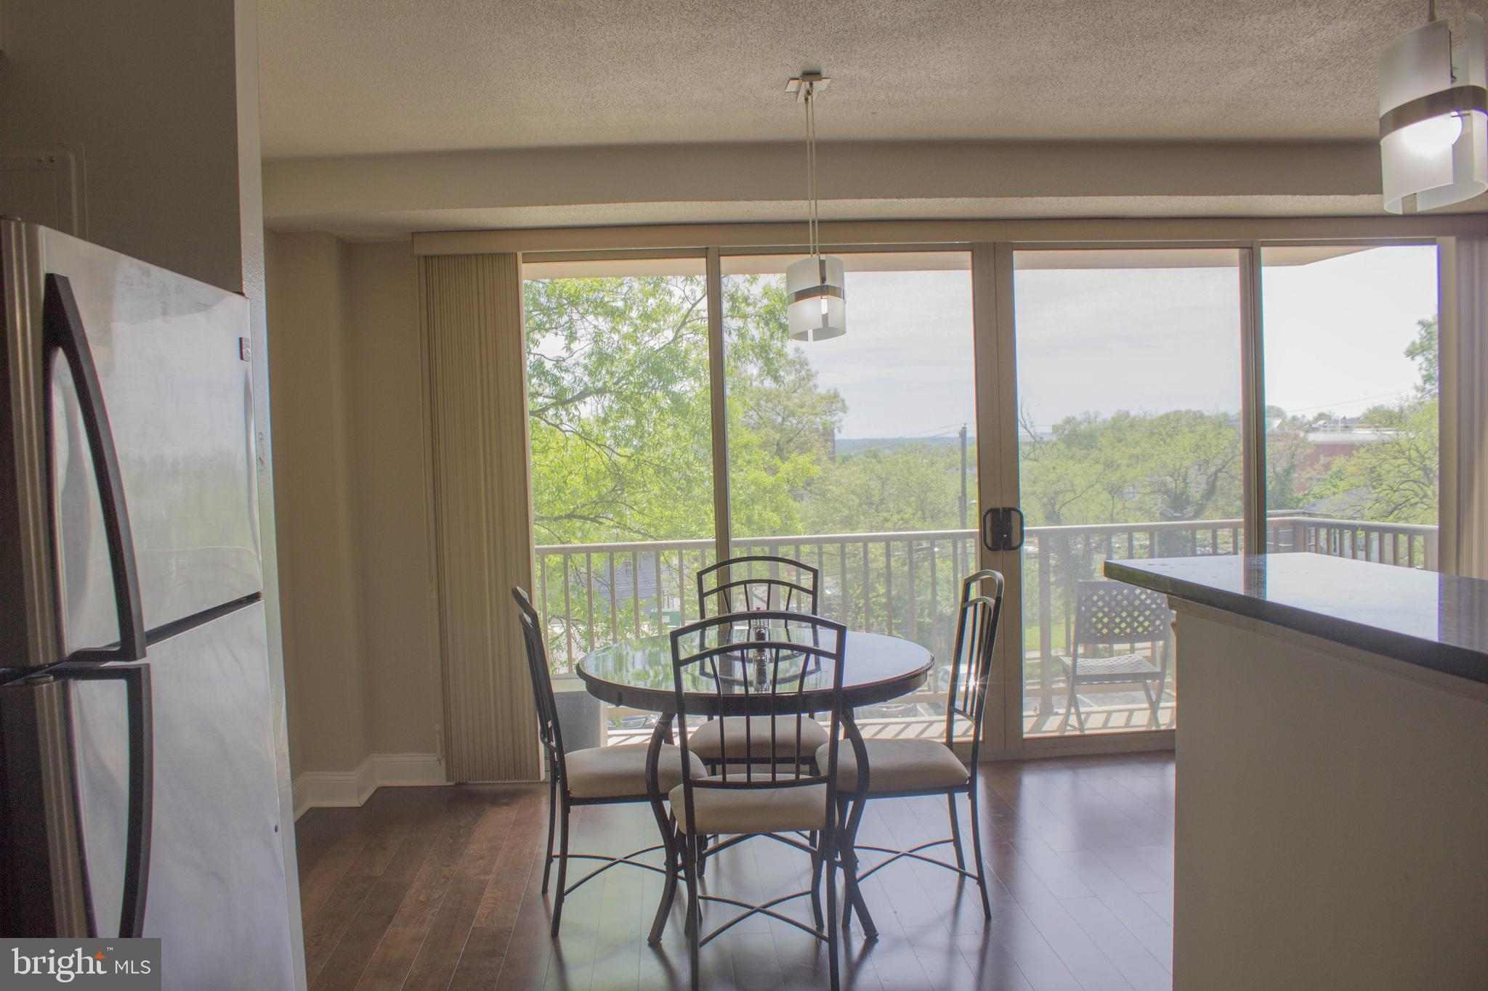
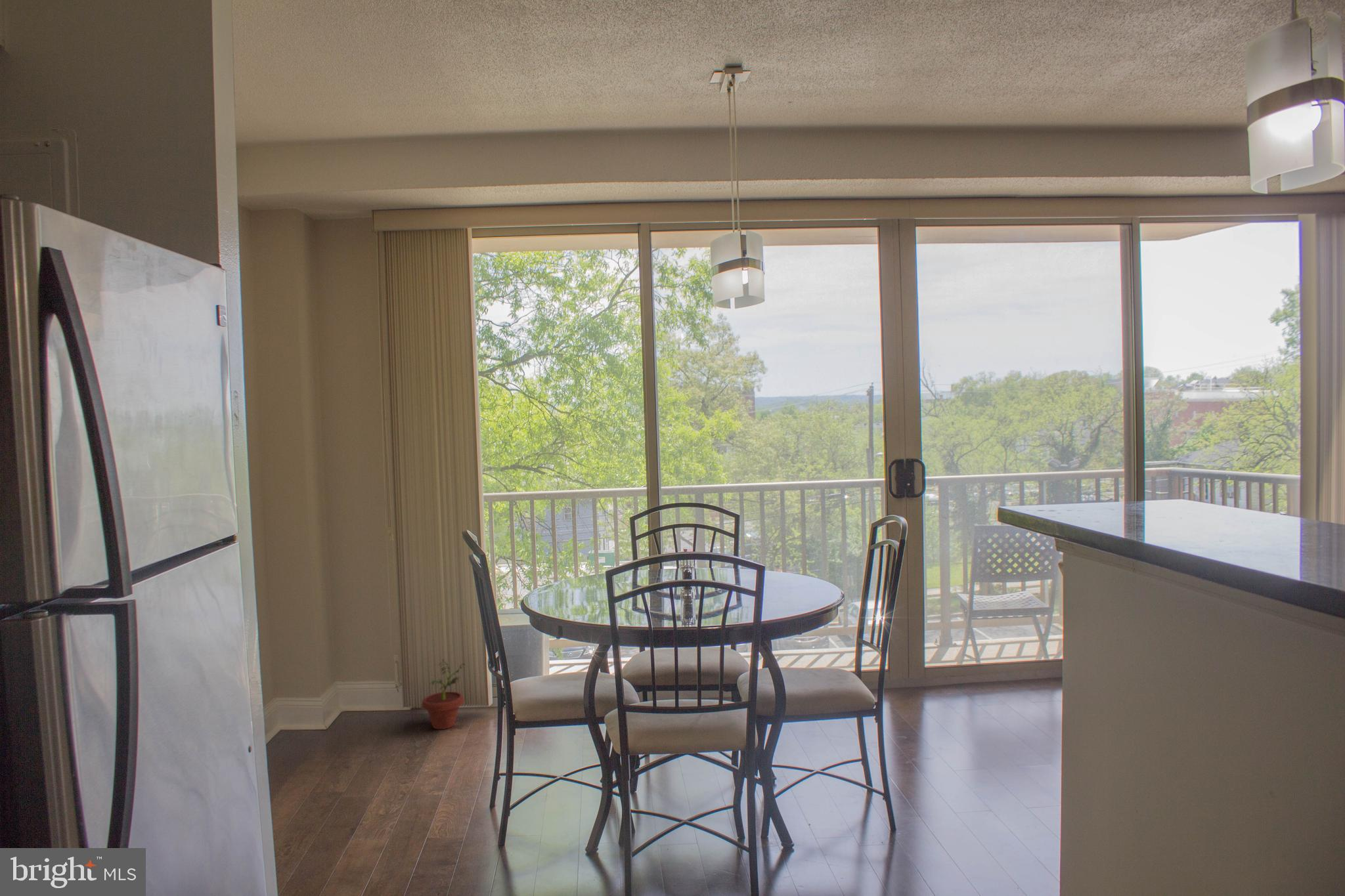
+ potted plant (444, 693)
